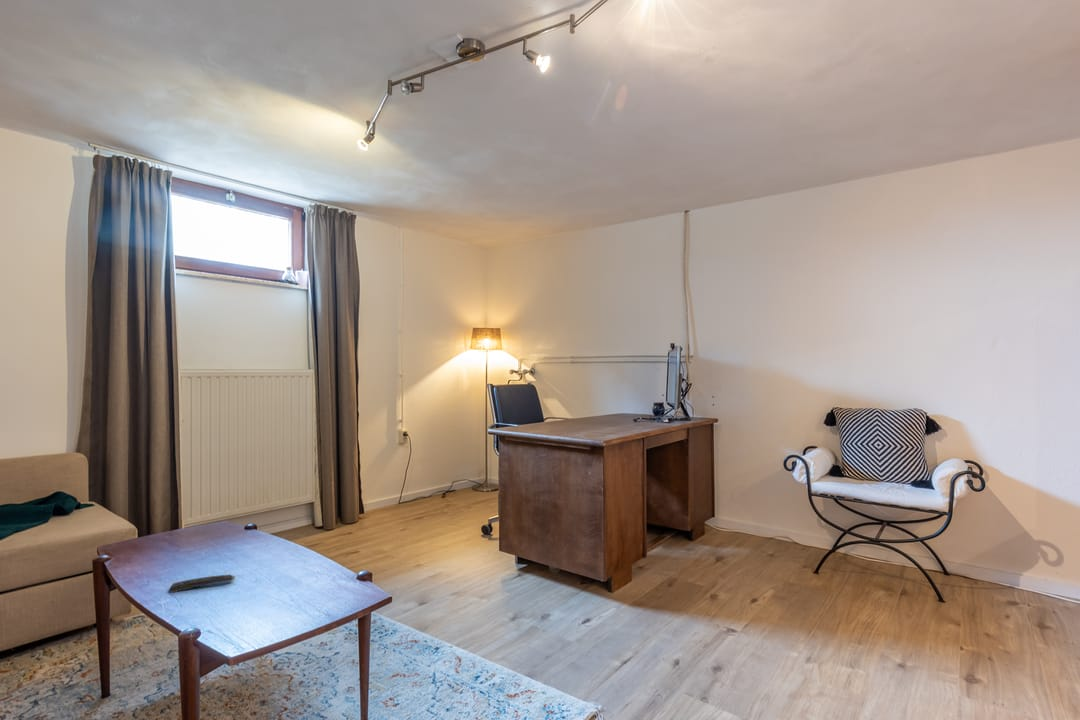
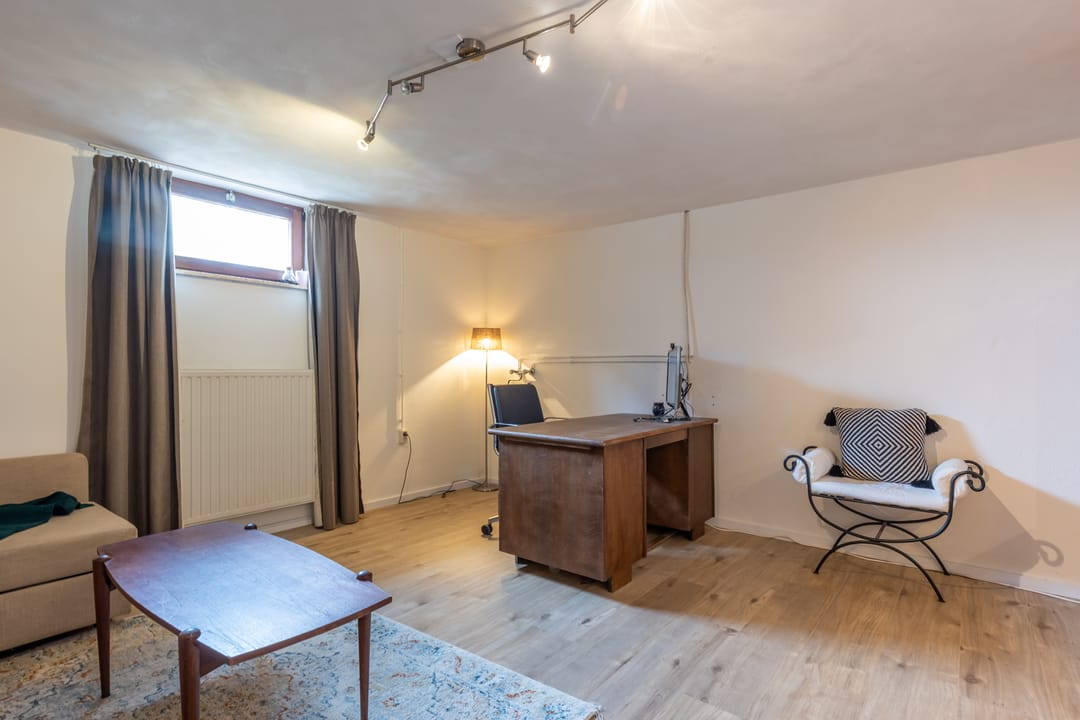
- remote control (203, 581)
